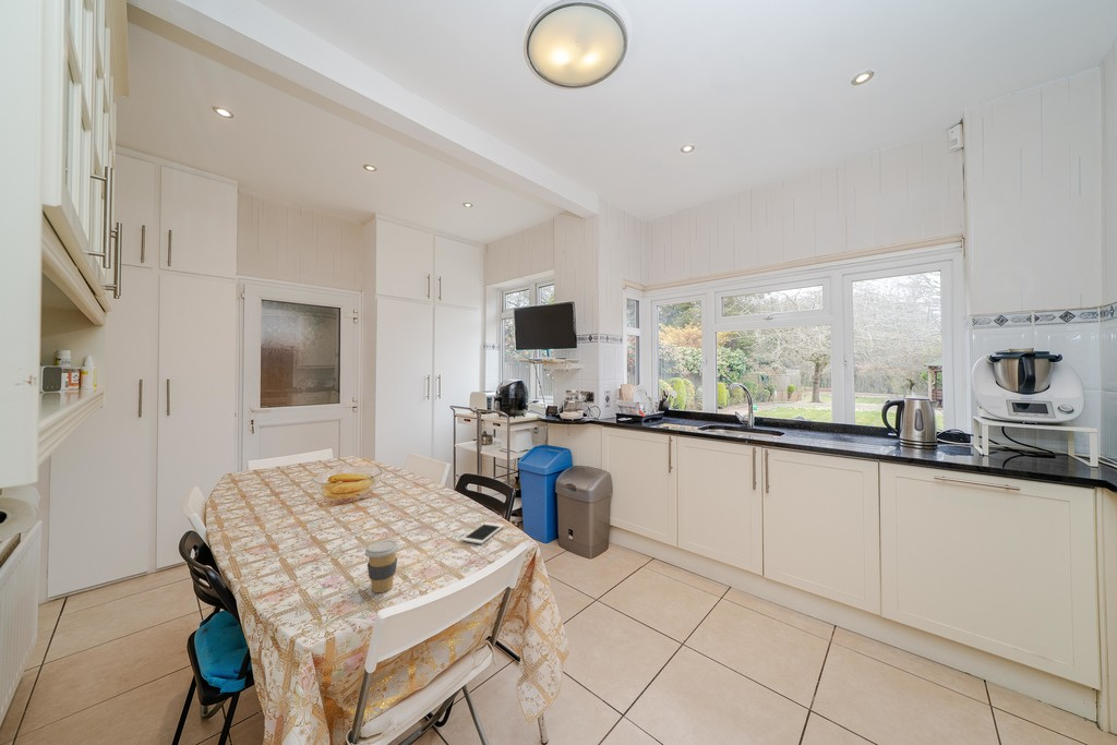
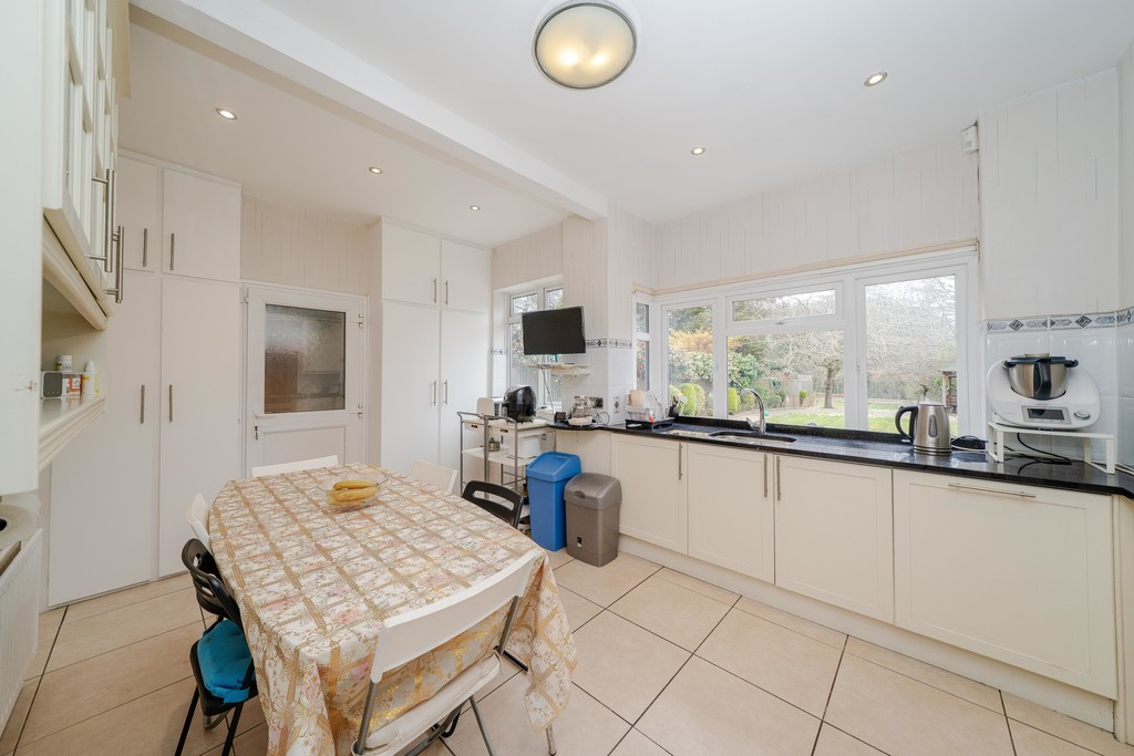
- cell phone (483, 532)
- coffee cup (382, 566)
